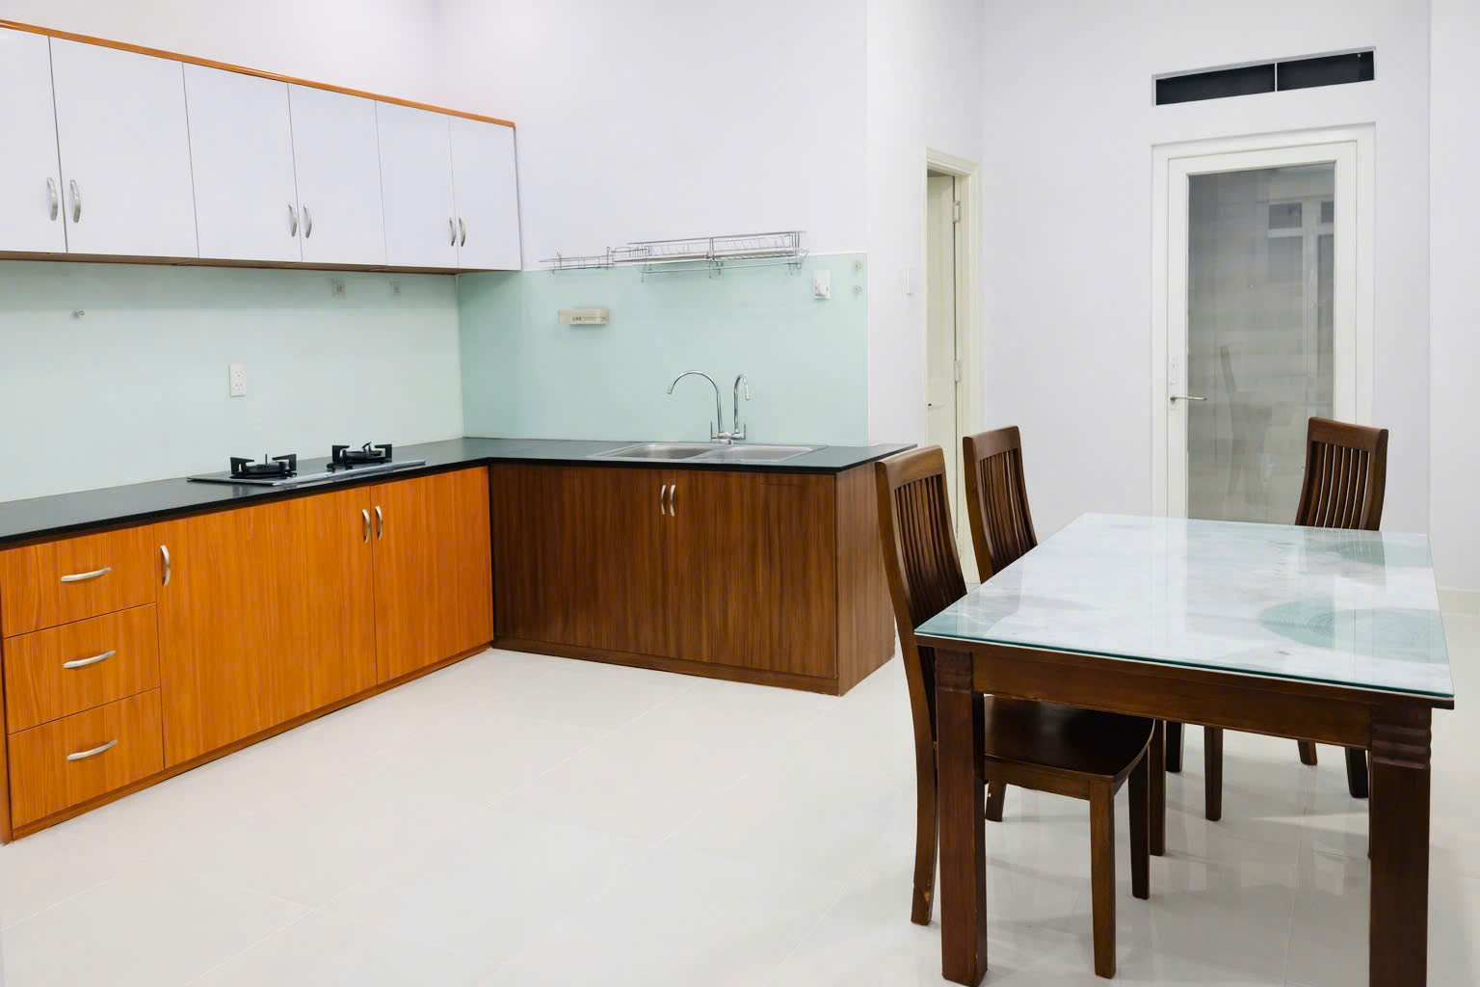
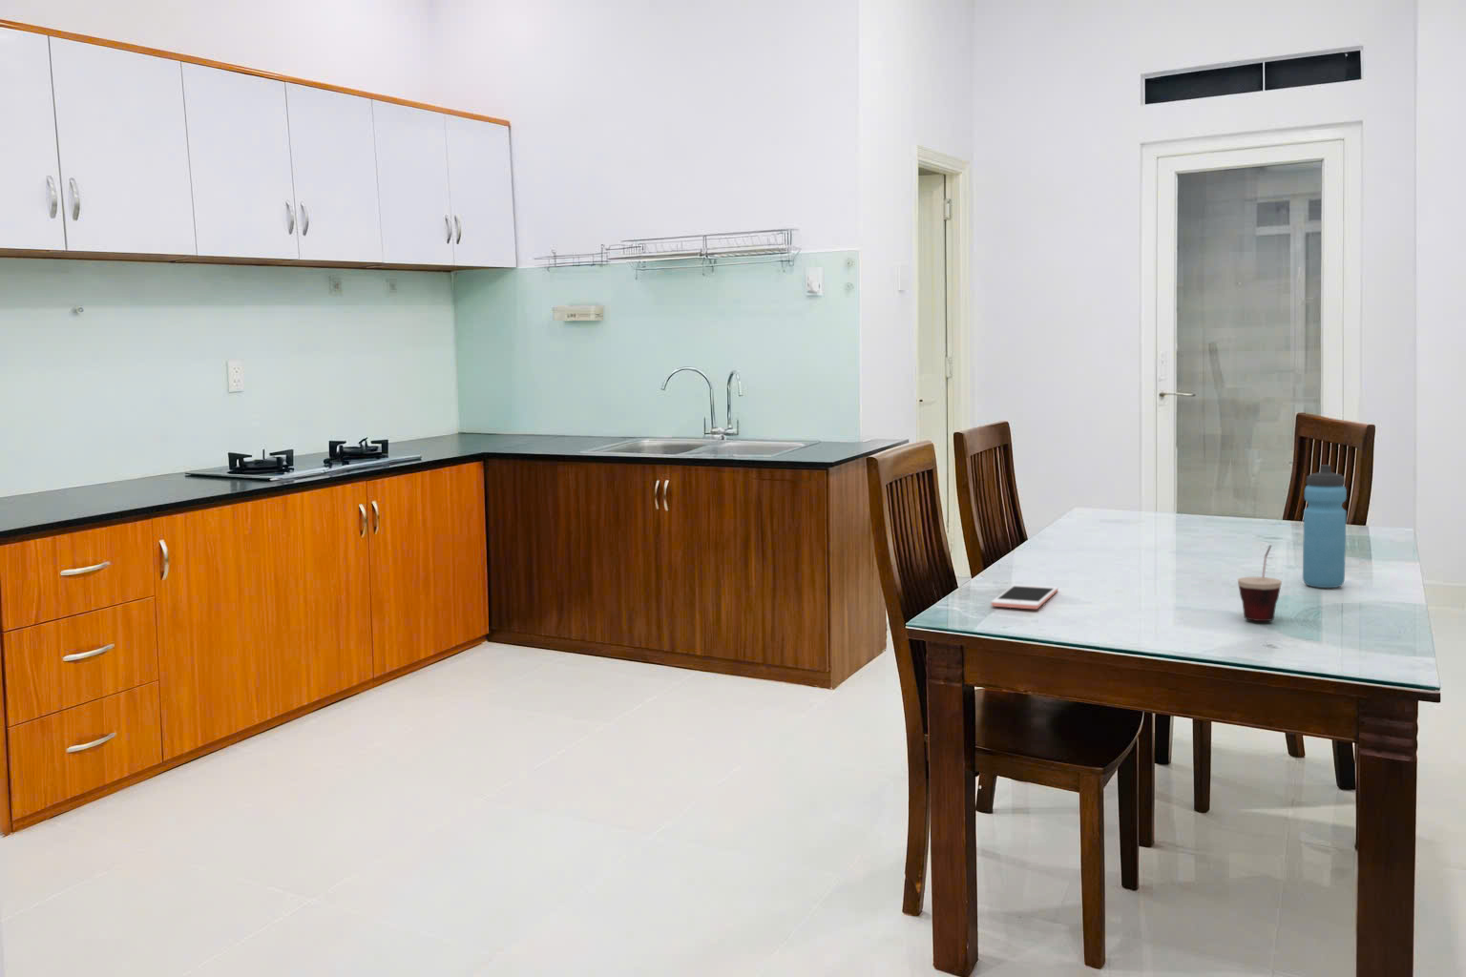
+ cell phone (1025, 595)
+ water bottle (1324, 524)
+ cup (1263, 583)
